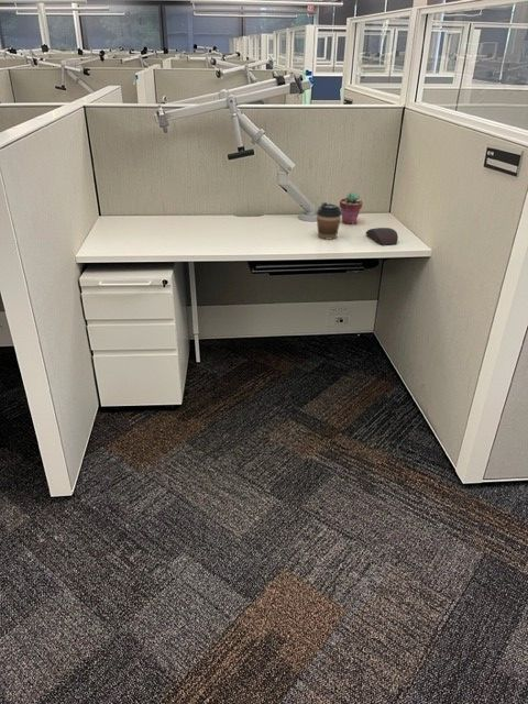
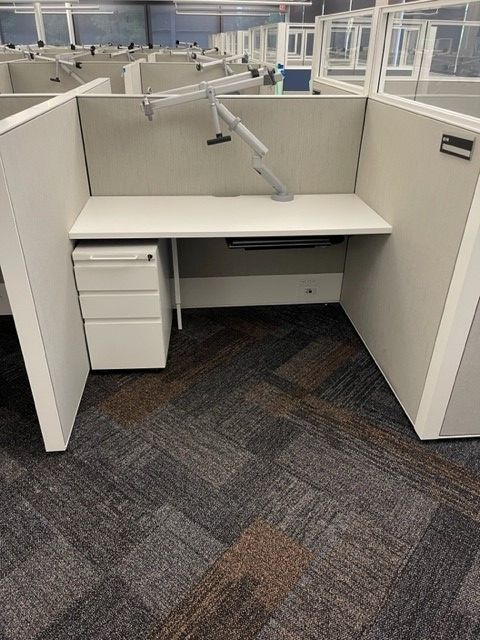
- computer mouse (382, 233)
- coffee cup (328, 220)
- potted succulent (350, 207)
